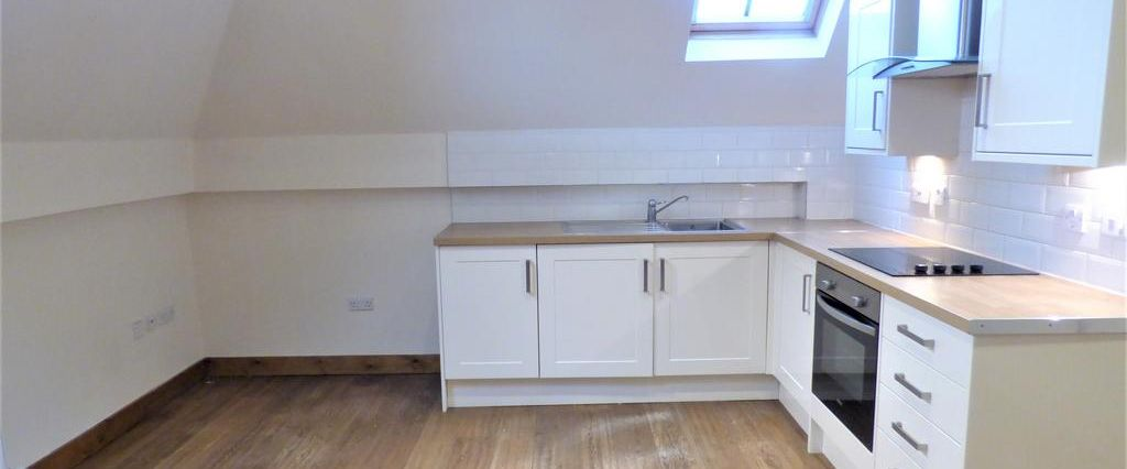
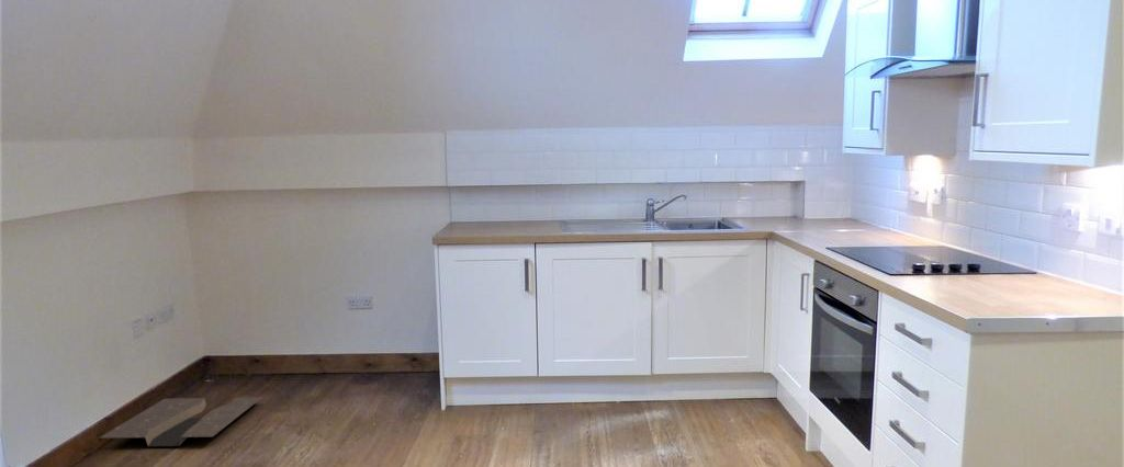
+ cardboard box (187, 420)
